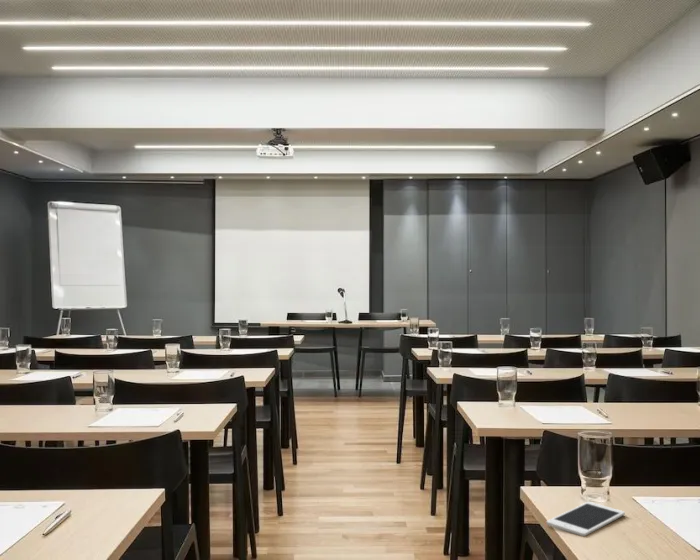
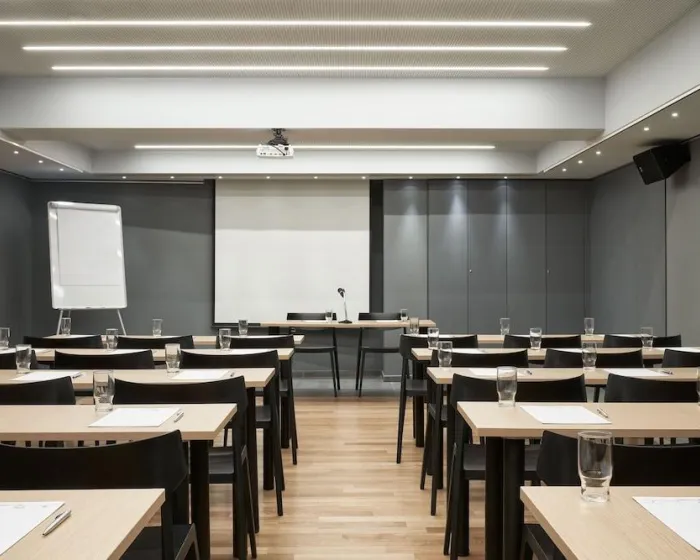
- cell phone (586, 517)
